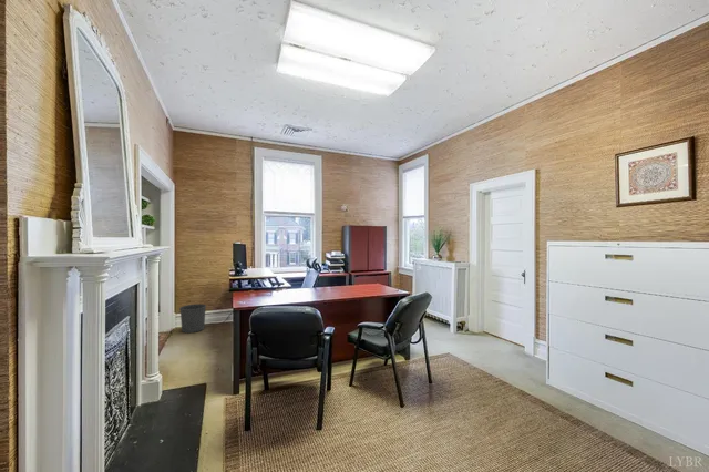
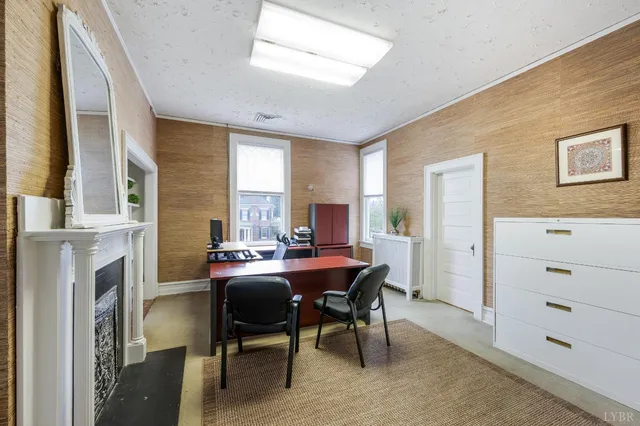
- waste bin (193, 318)
